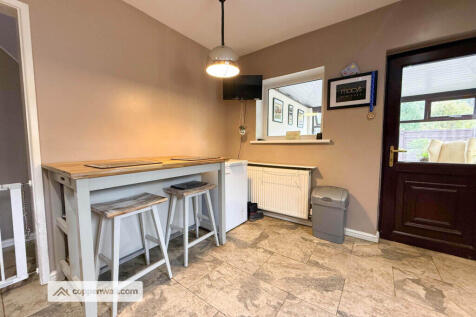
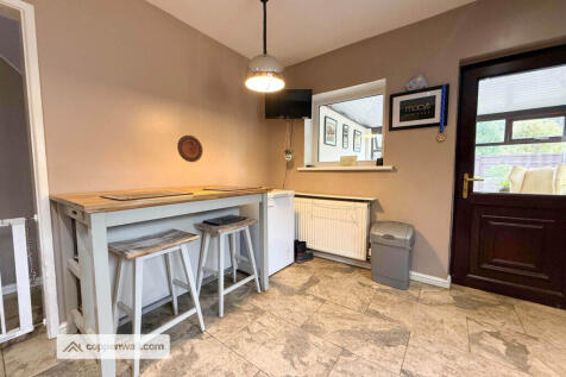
+ decorative plate (190, 149)
